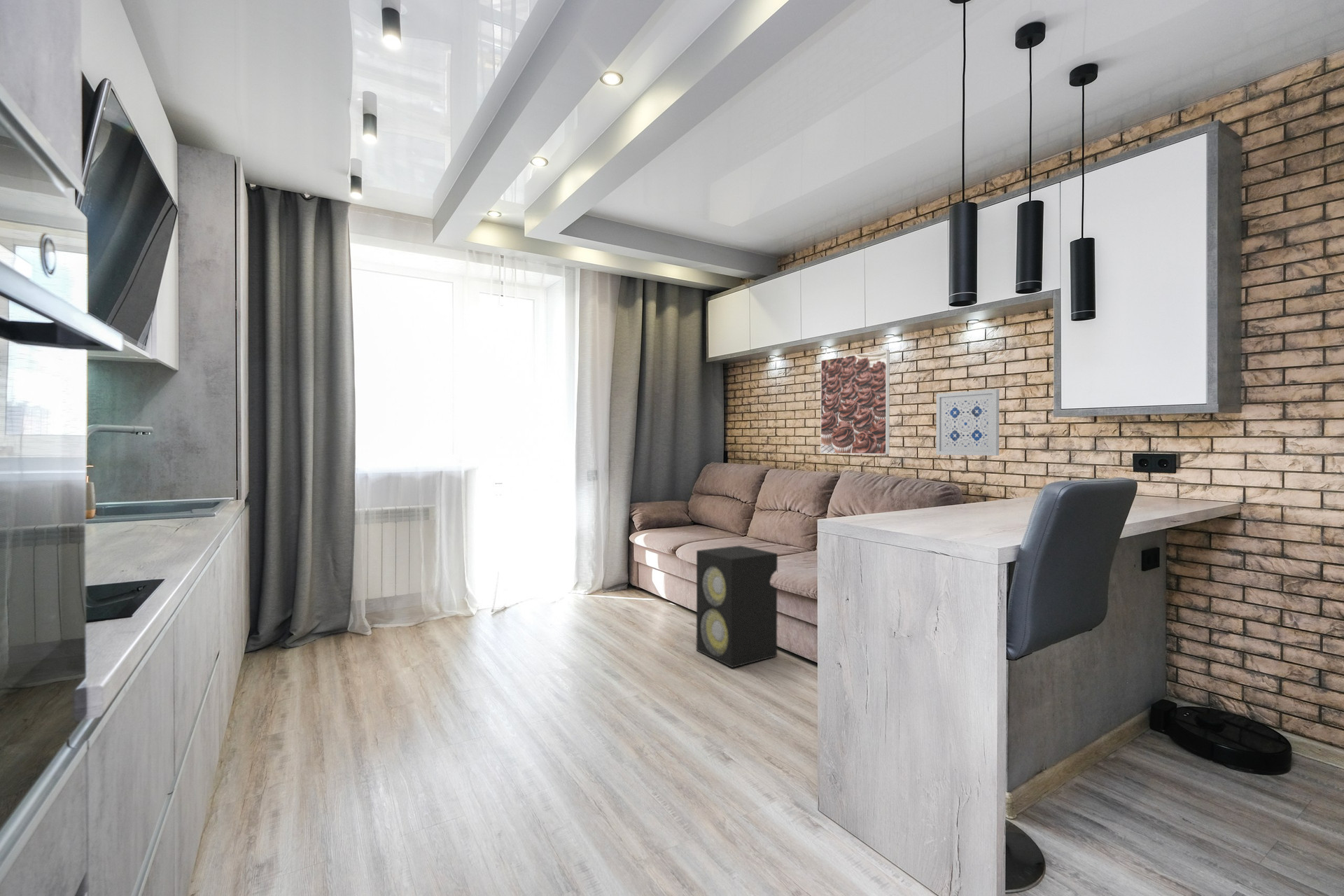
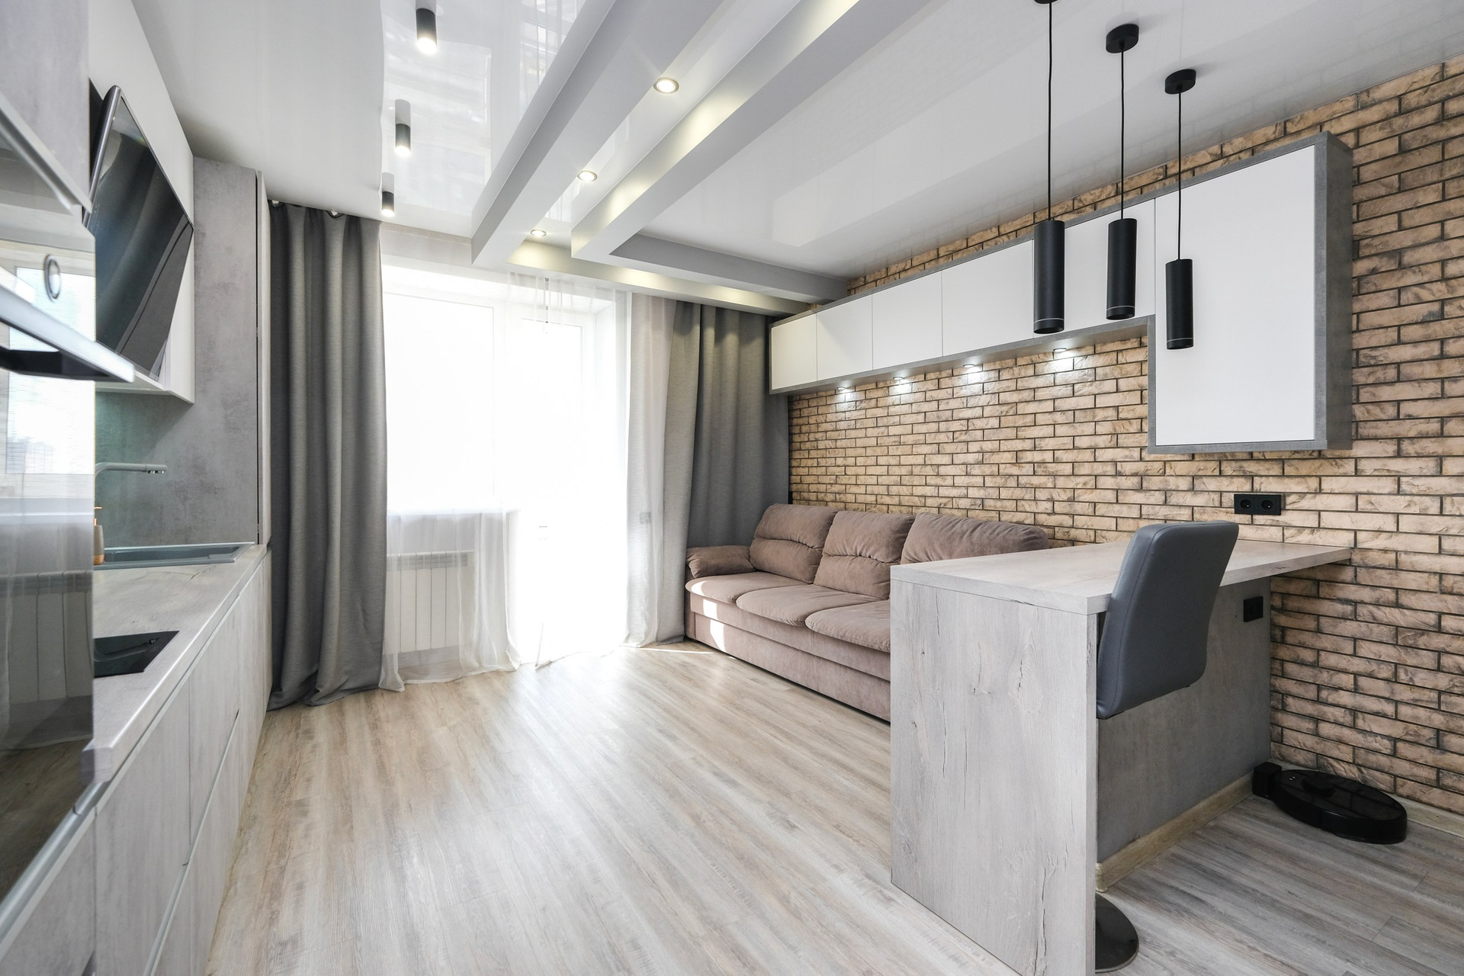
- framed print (853, 405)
- speaker (734, 603)
- wall art (966, 423)
